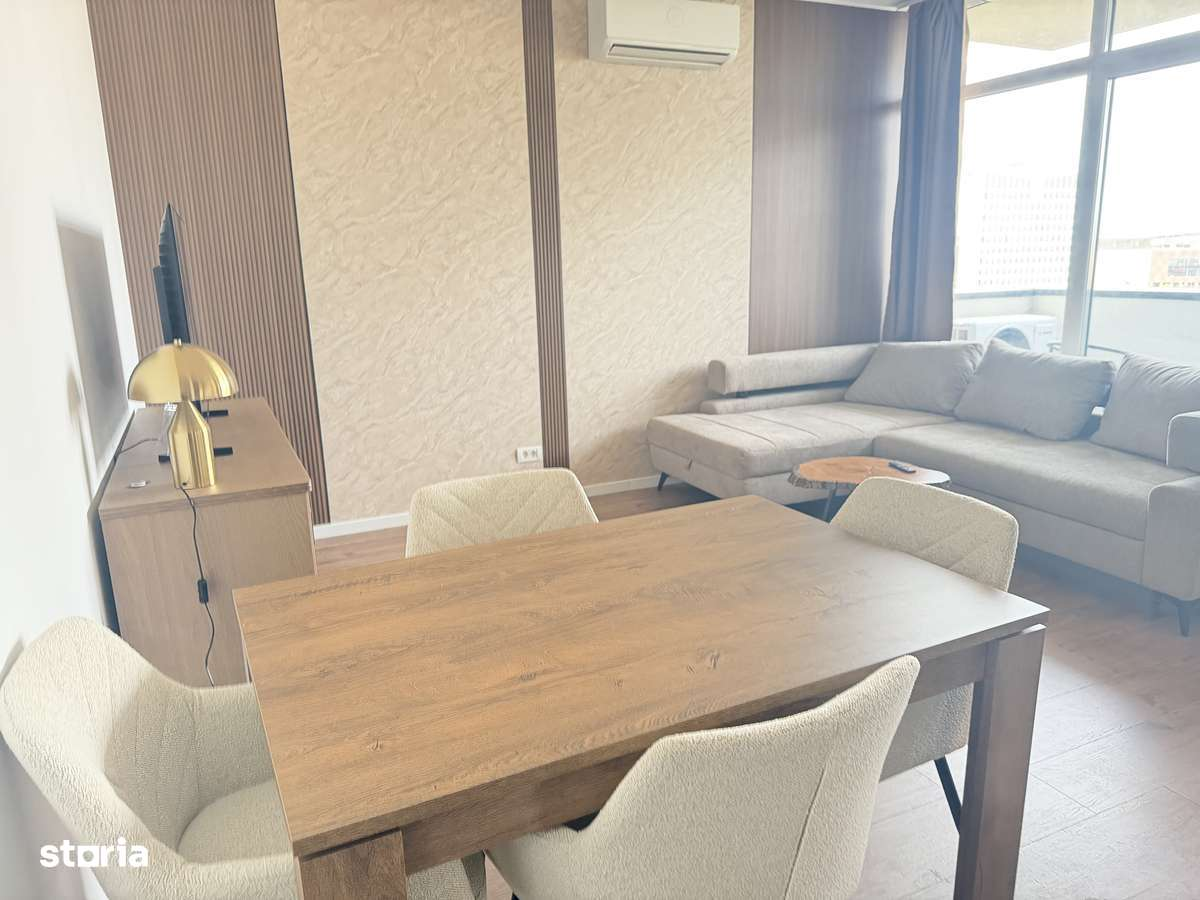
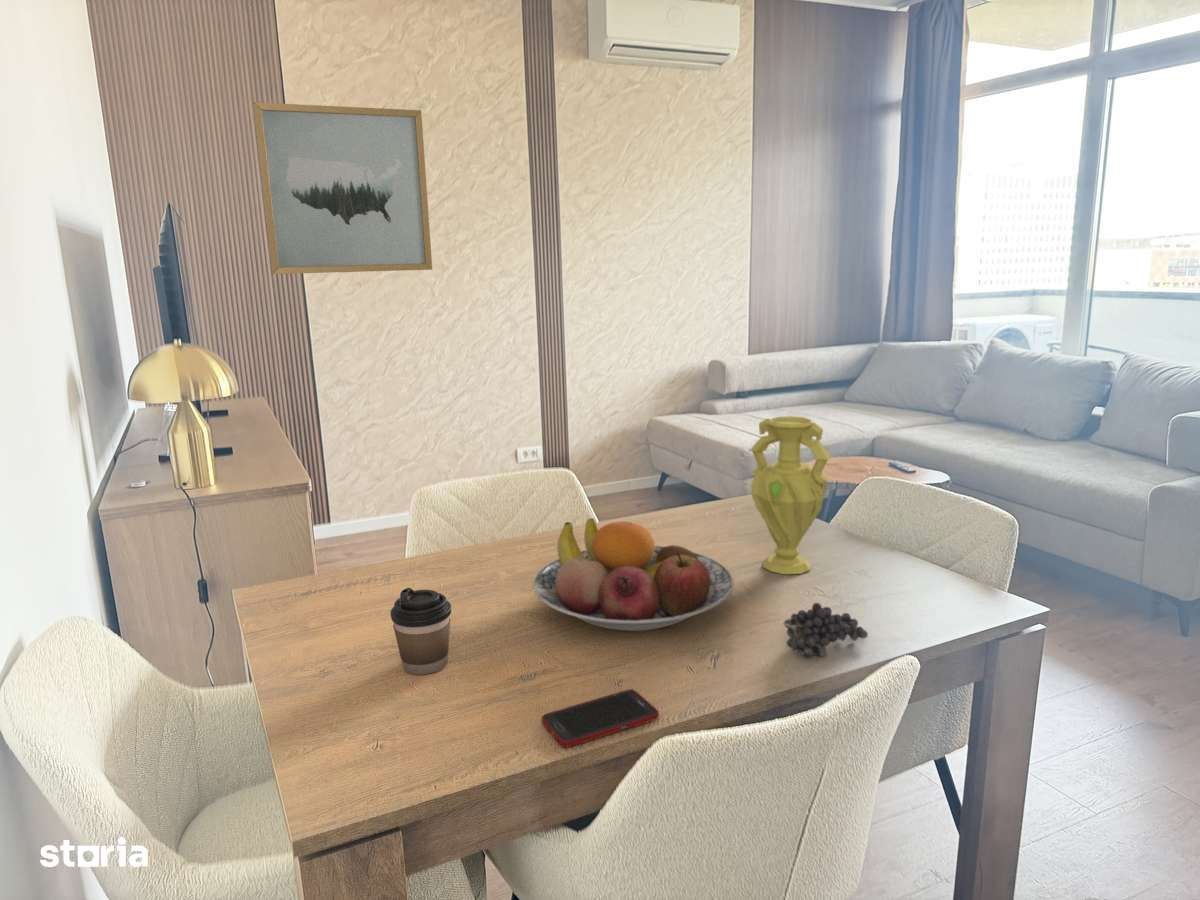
+ fruit (823, 623)
+ wall art (347, 191)
+ vase (788, 494)
+ cell phone (600, 717)
+ fruit bowl (632, 571)
+ coffee cup (422, 628)
